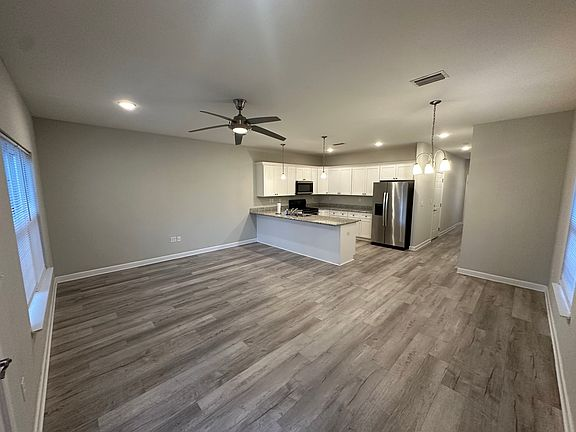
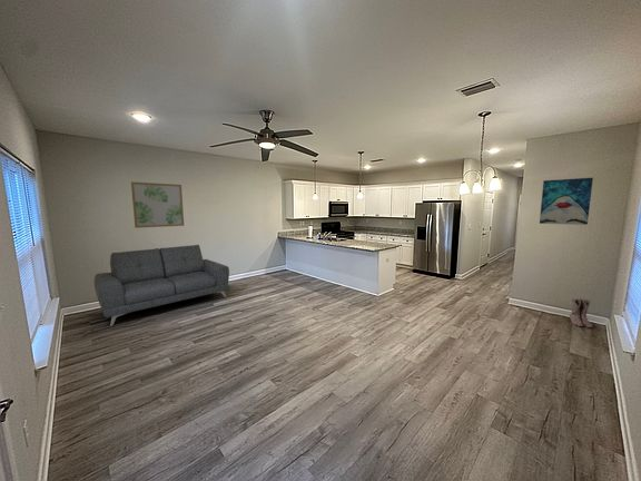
+ wall art (564, 202)
+ sofa (166, 276)
+ boots (581, 311)
+ wall art (159, 205)
